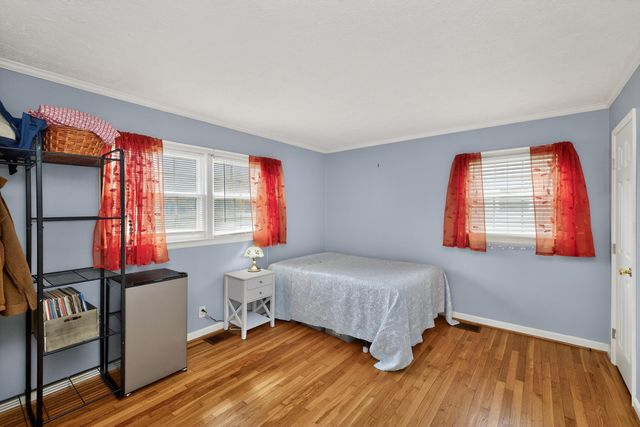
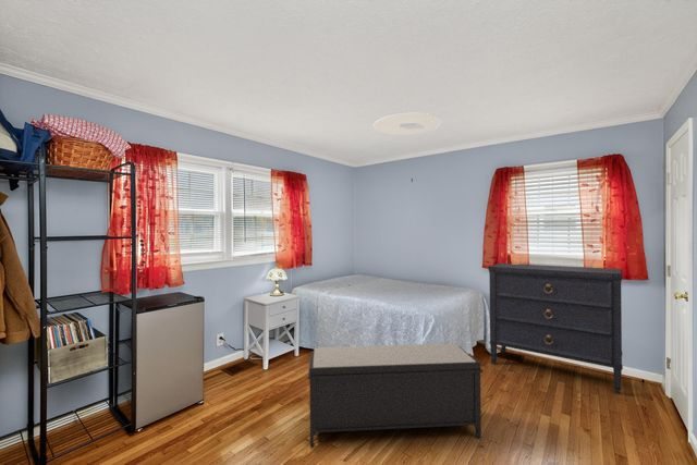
+ dresser (552, 318)
+ ceiling light (406, 121)
+ bench (391, 390)
